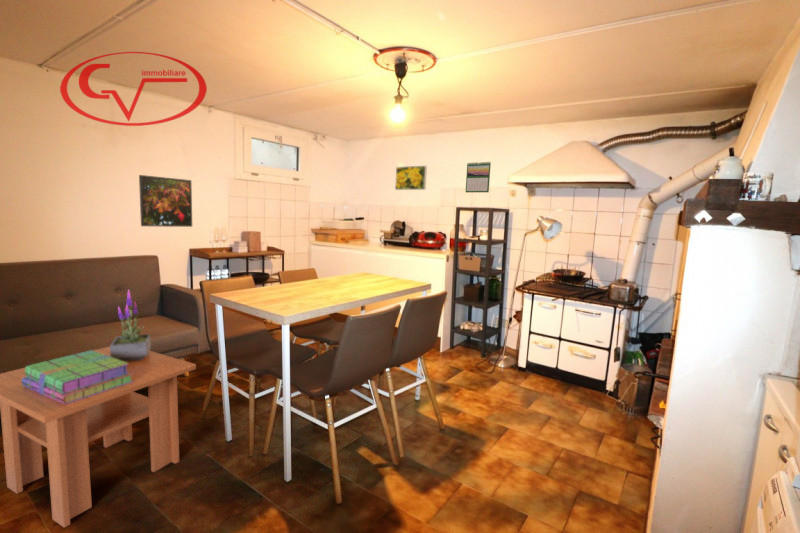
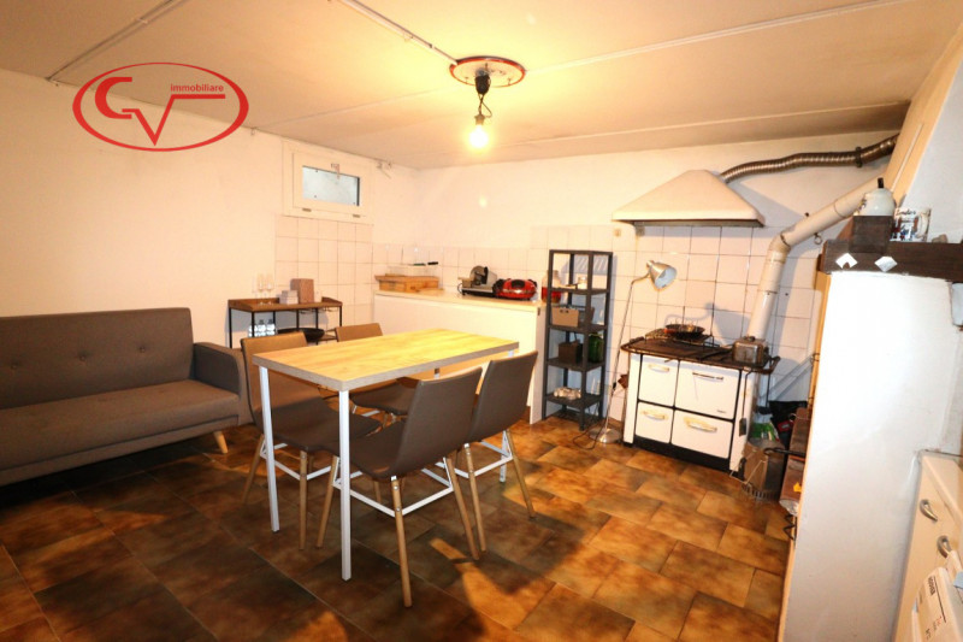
- calendar (477, 177)
- potted plant (130, 322)
- coffee table (95, 423)
- stack of books (78, 374)
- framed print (410, 178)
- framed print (167, 202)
